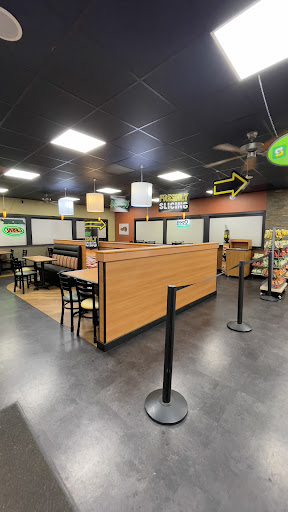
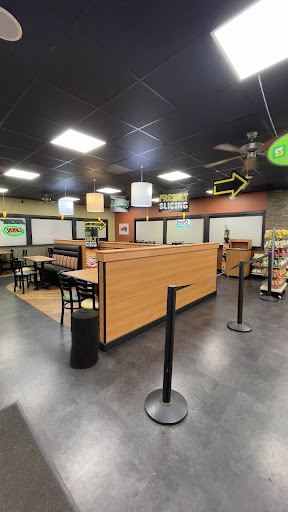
+ trash can (82, 334)
